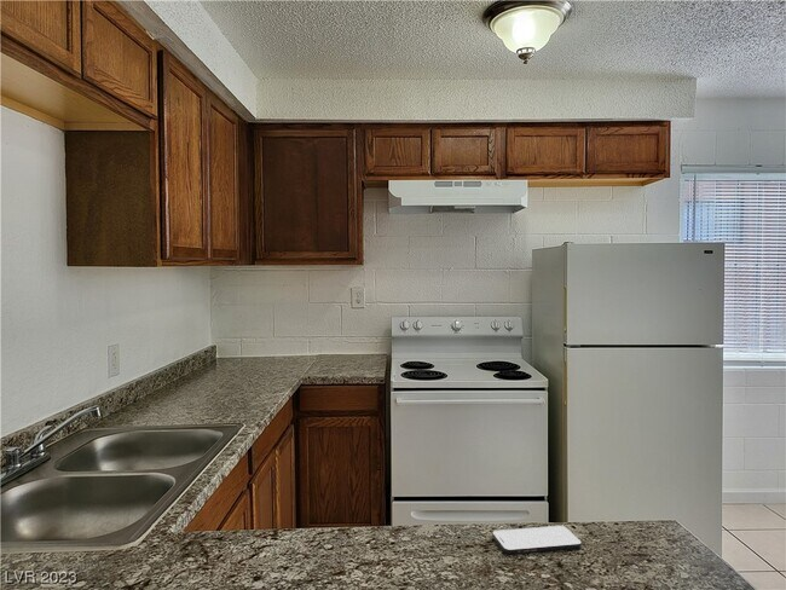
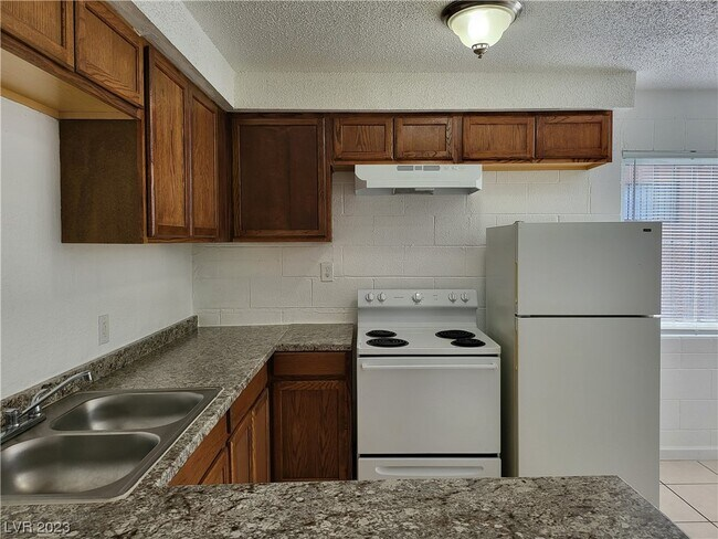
- smartphone (536, 538)
